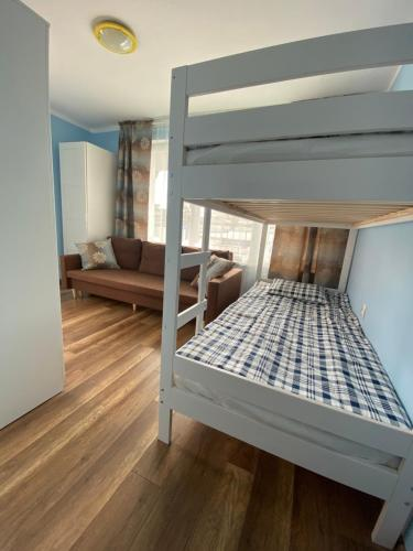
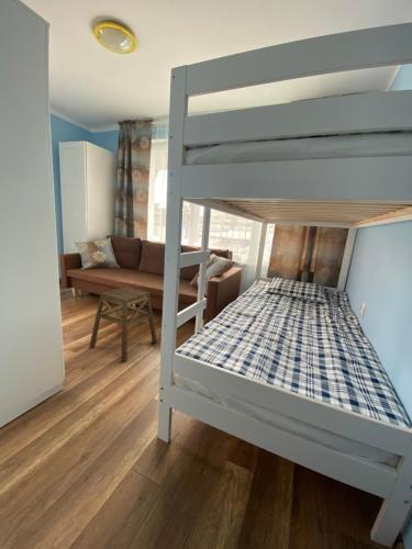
+ stool (124, 318)
